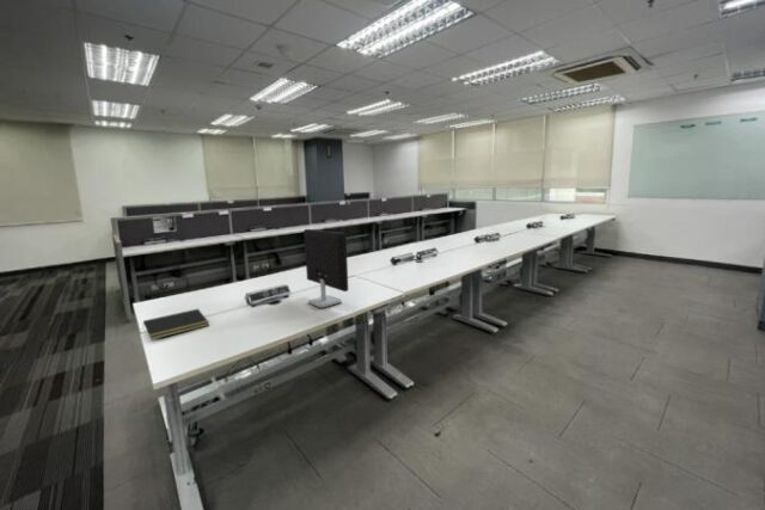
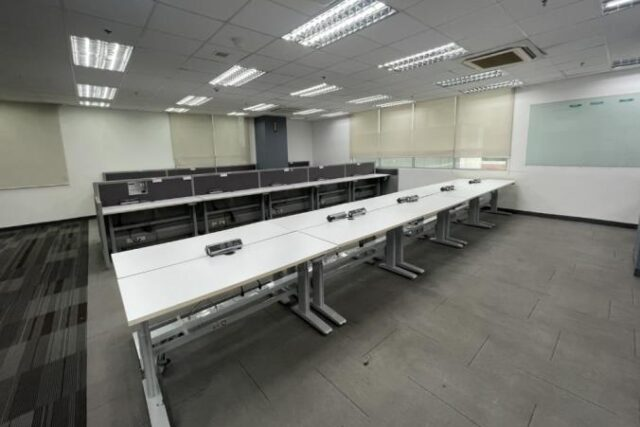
- computer monitor (322, 266)
- notepad (176, 322)
